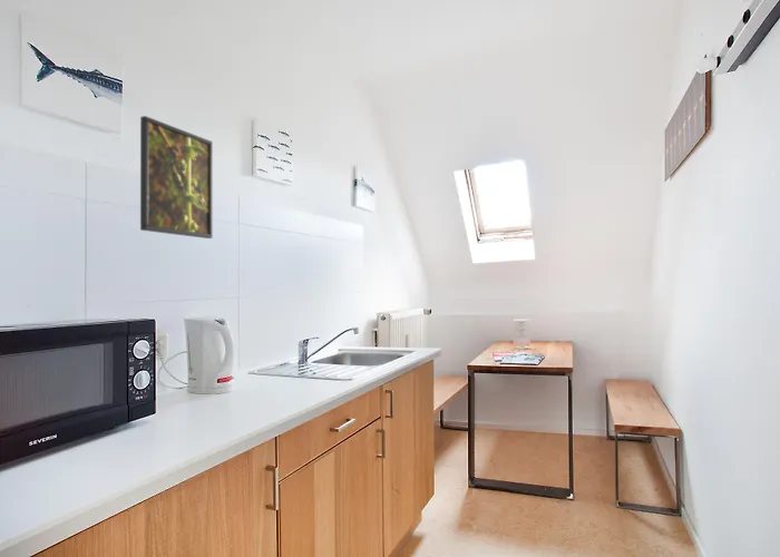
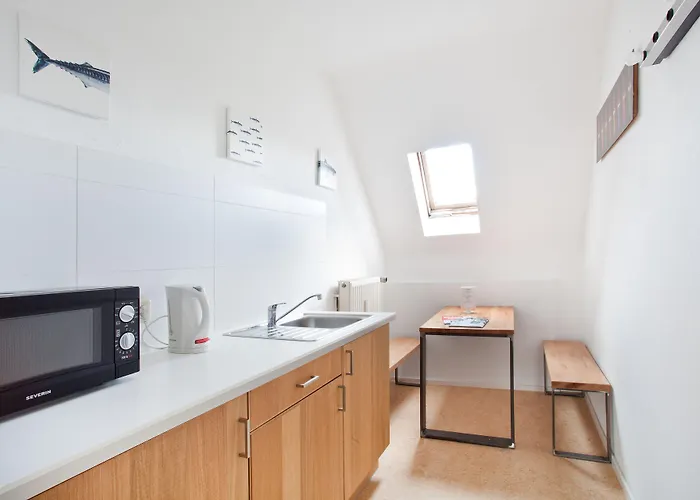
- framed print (178, 182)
